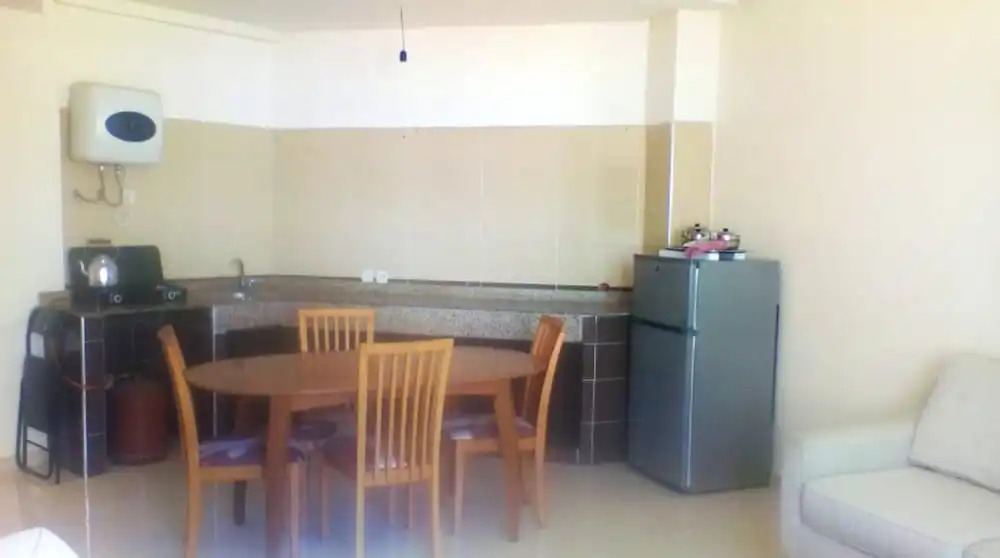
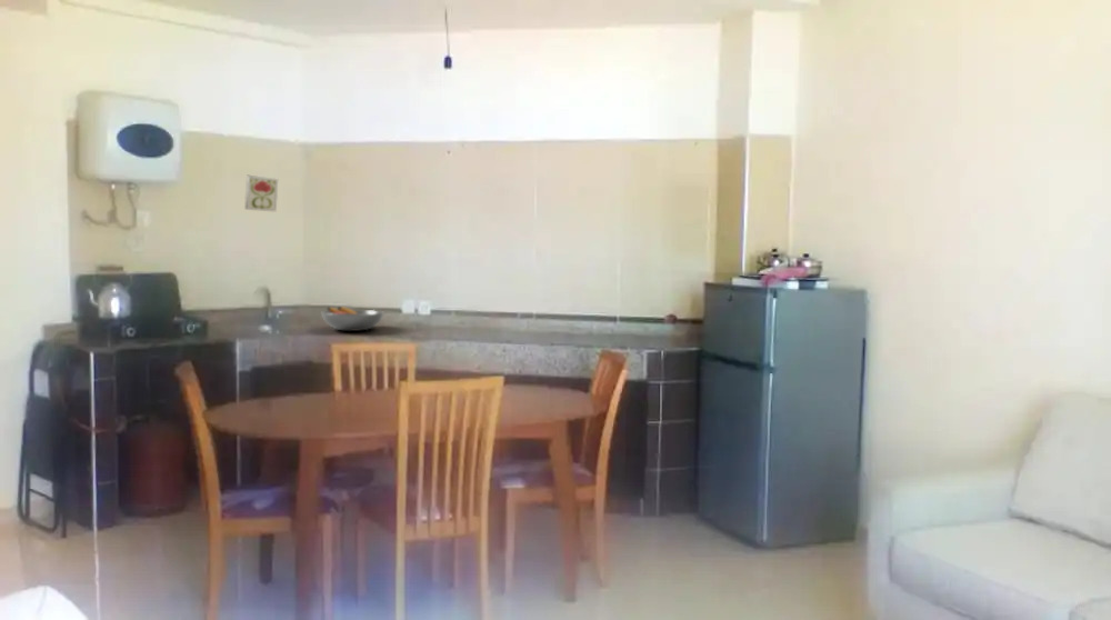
+ decorative tile (261, 193)
+ fruit bowl (352, 318)
